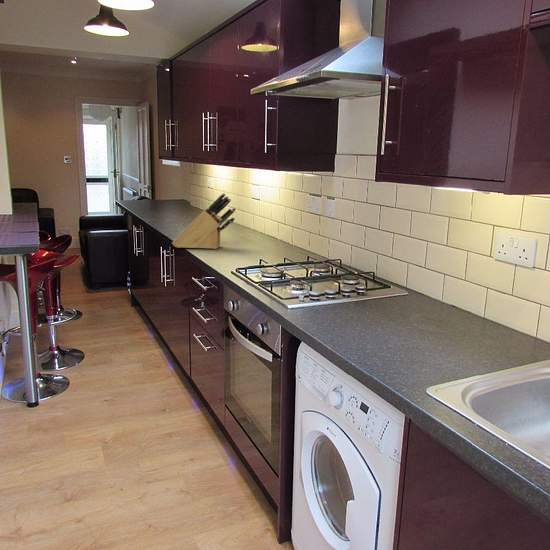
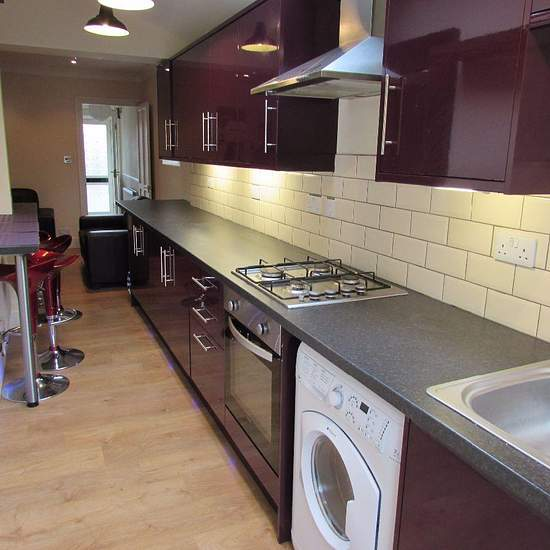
- knife block (204, 220)
